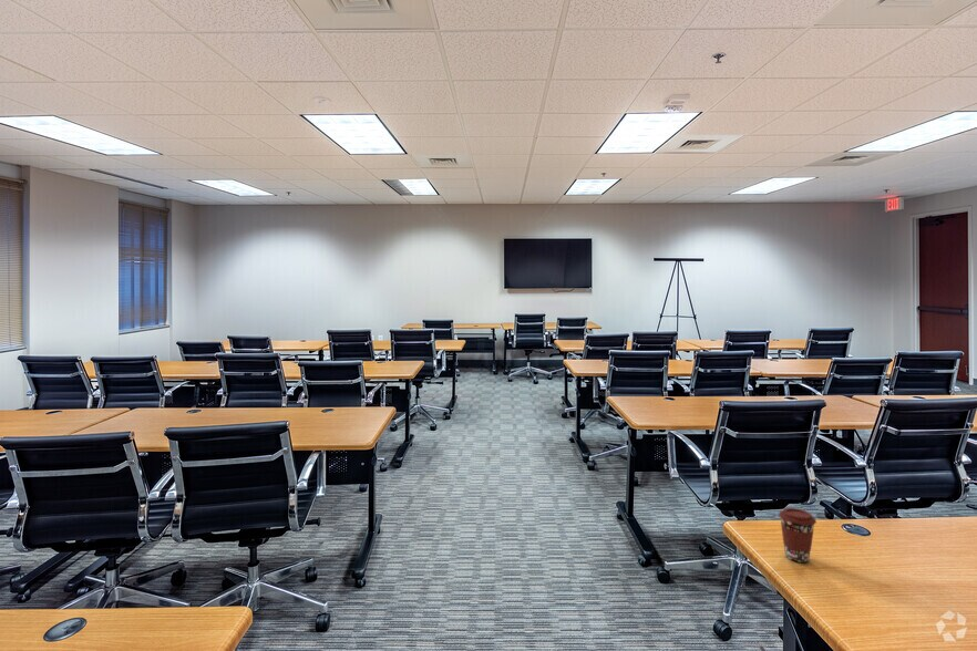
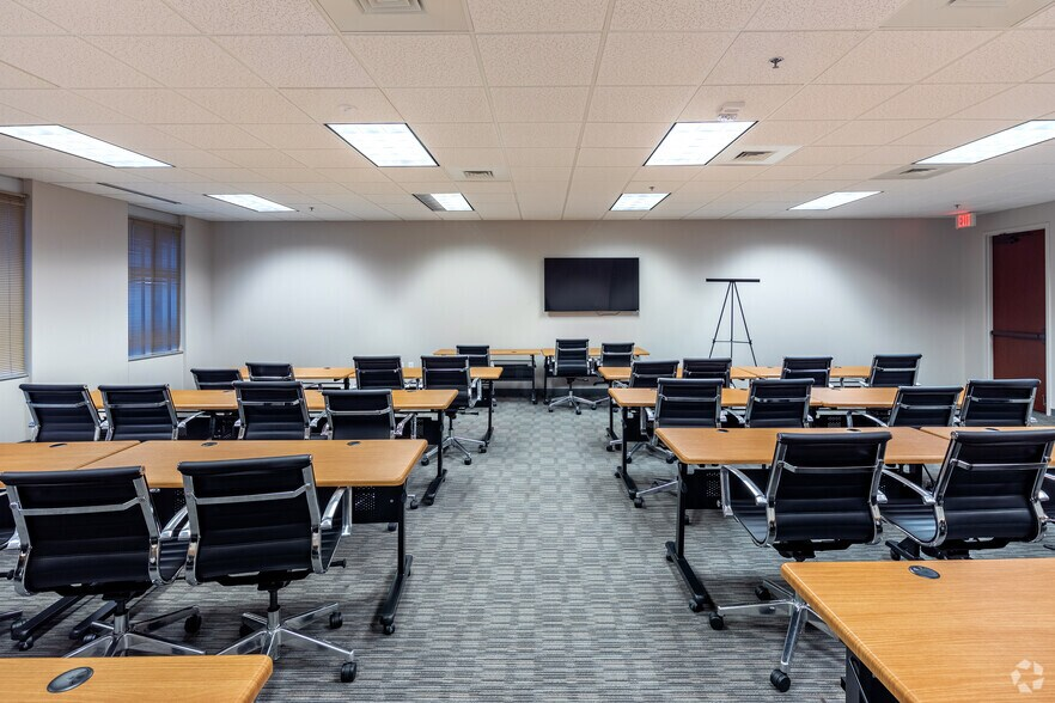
- coffee cup (796, 535)
